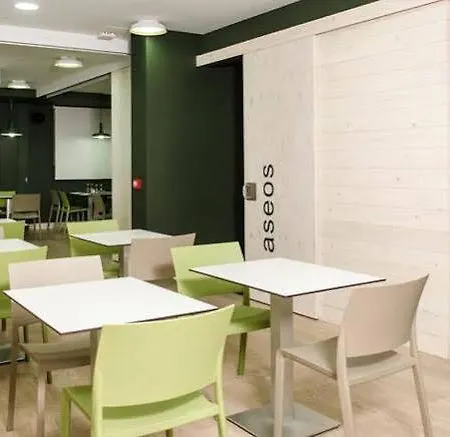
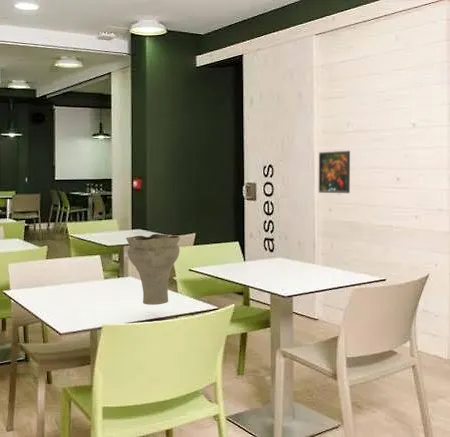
+ vase (151, 273)
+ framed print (333, 172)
